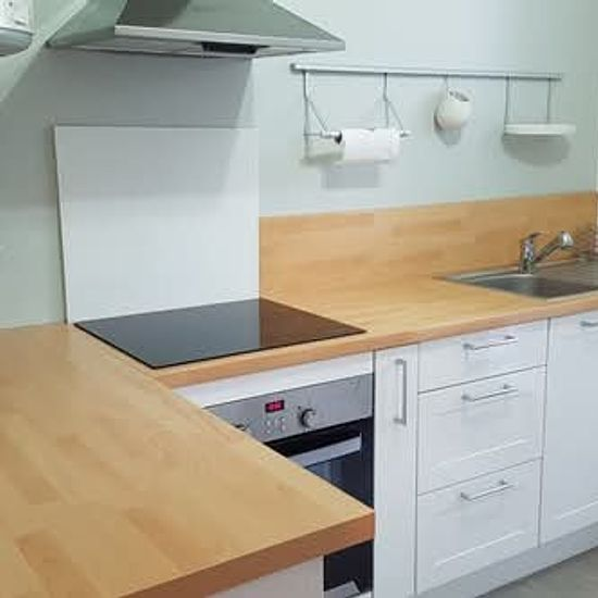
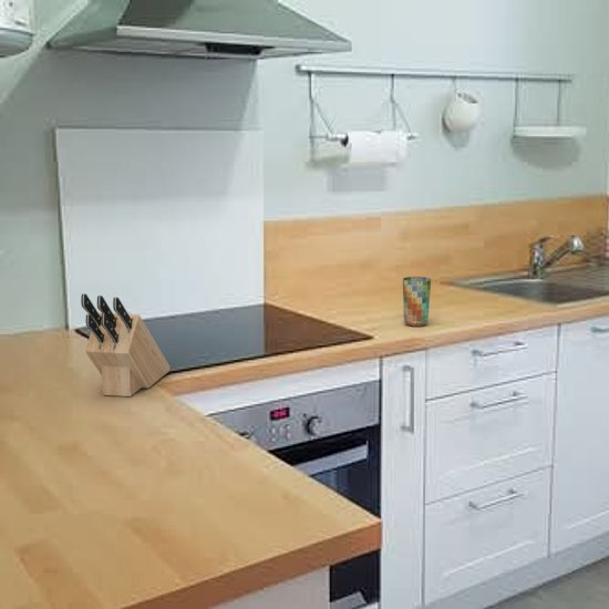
+ knife block (125, 337)
+ cup (416, 301)
